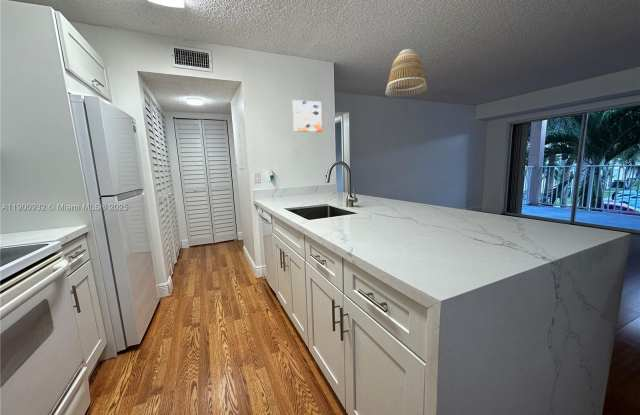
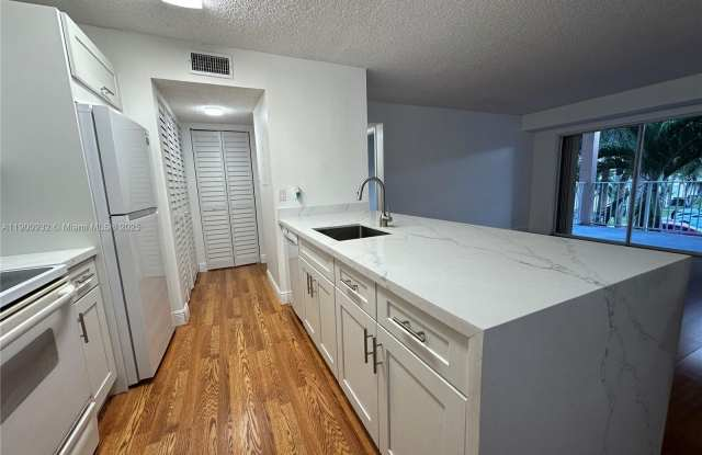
- lamp shade (406, 71)
- wall art (307, 116)
